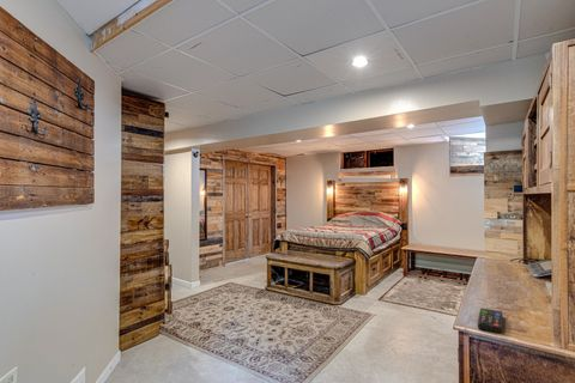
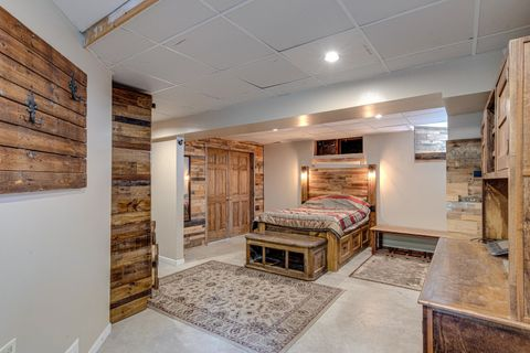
- remote control (490, 318)
